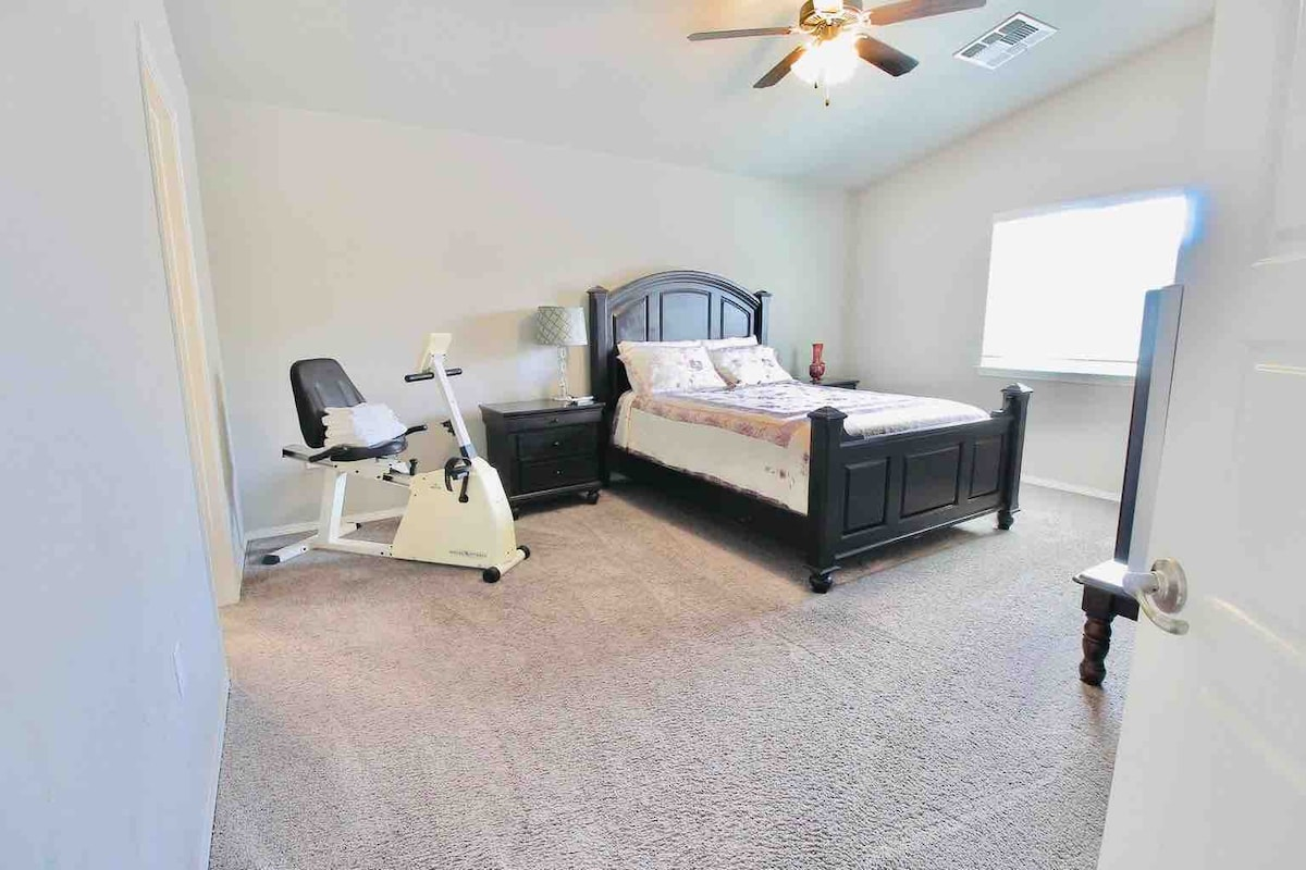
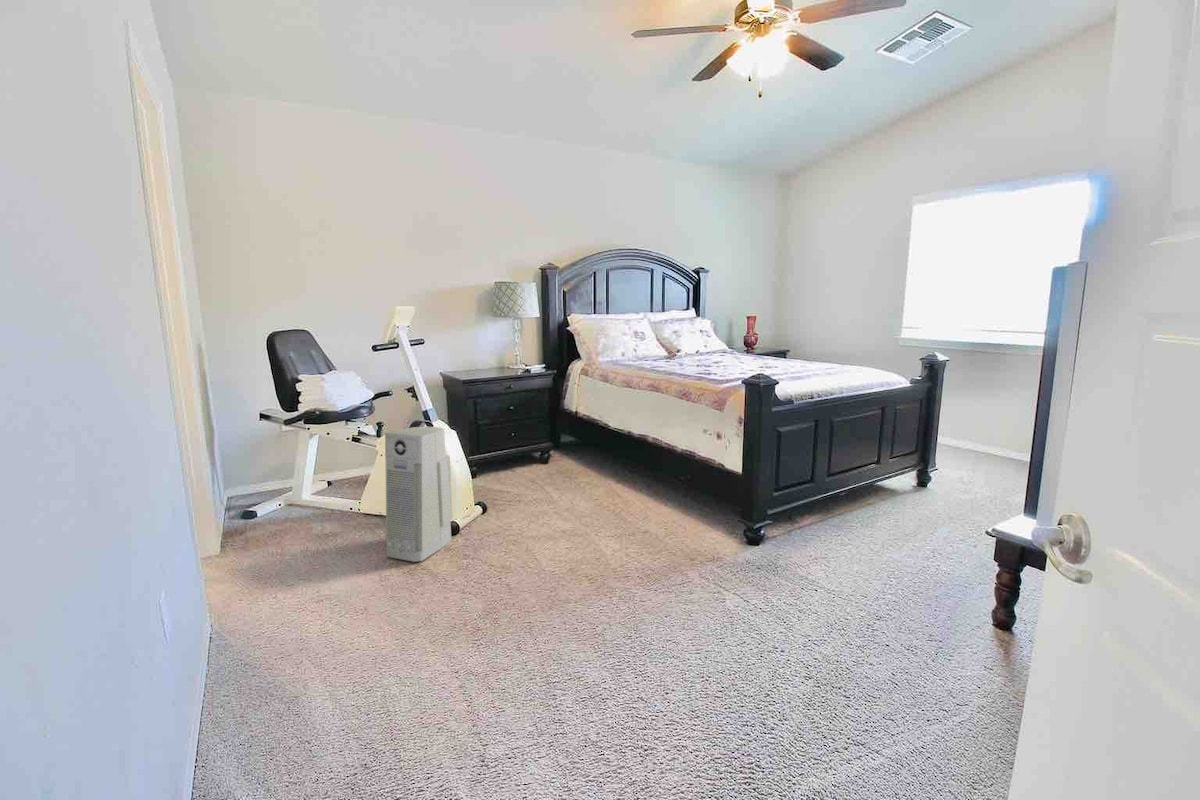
+ air purifier (419, 488)
